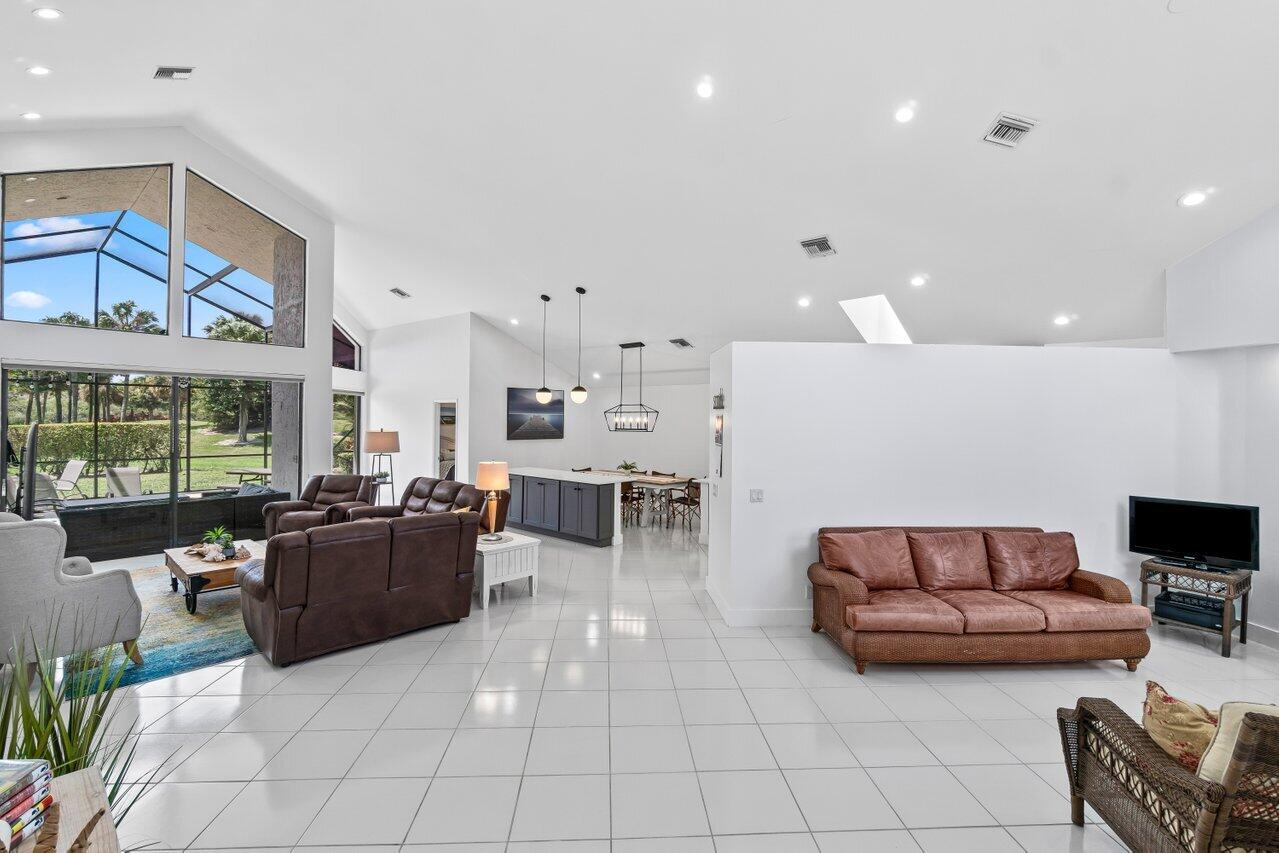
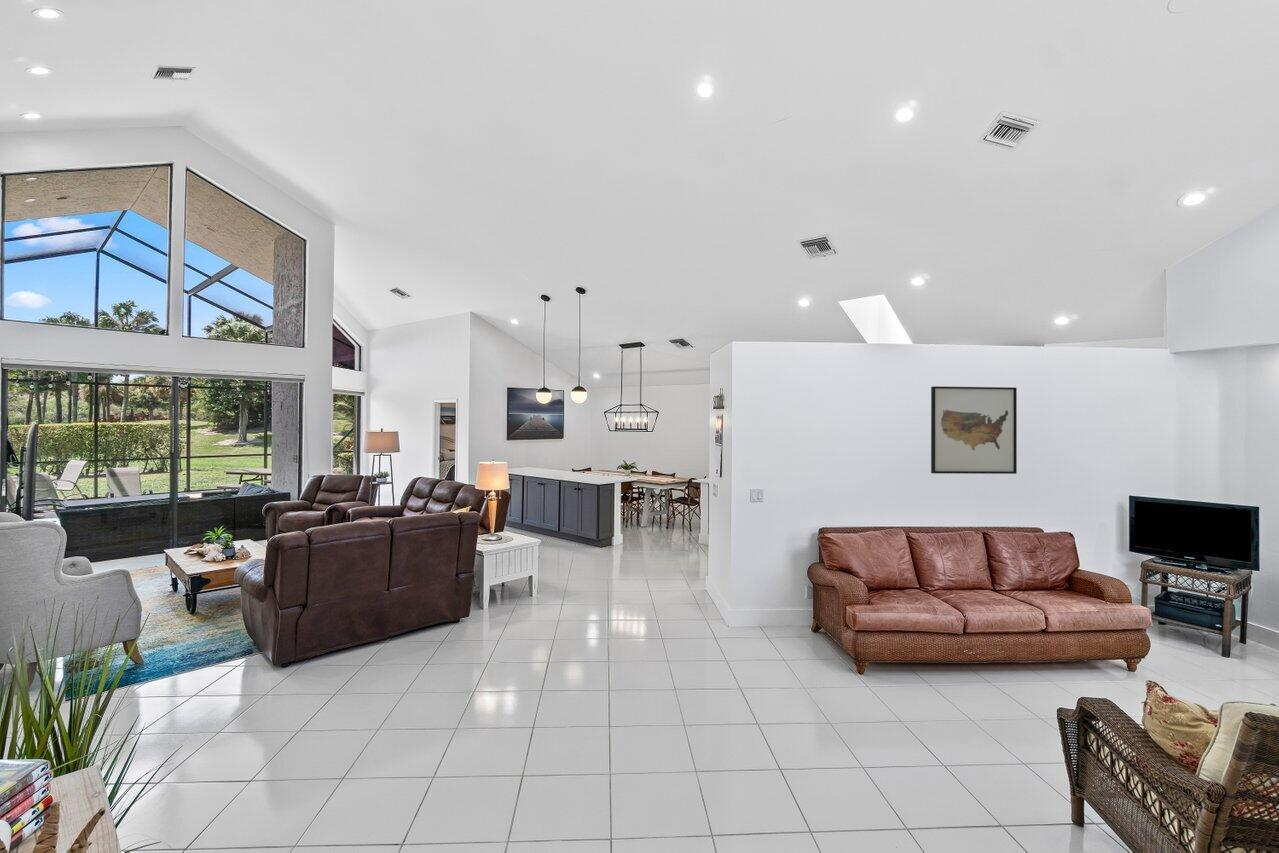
+ wall art (973, 430)
